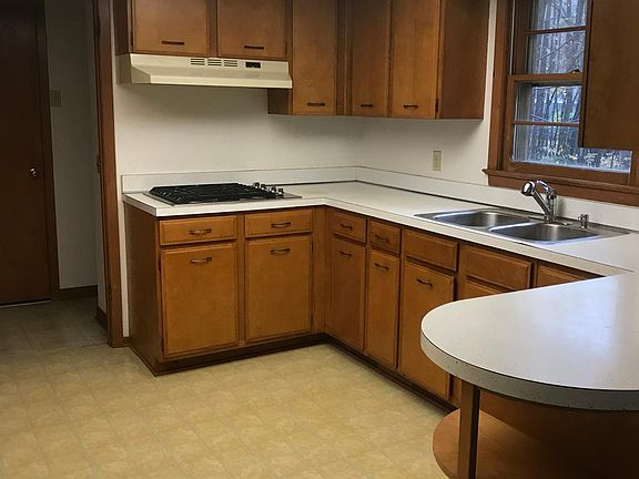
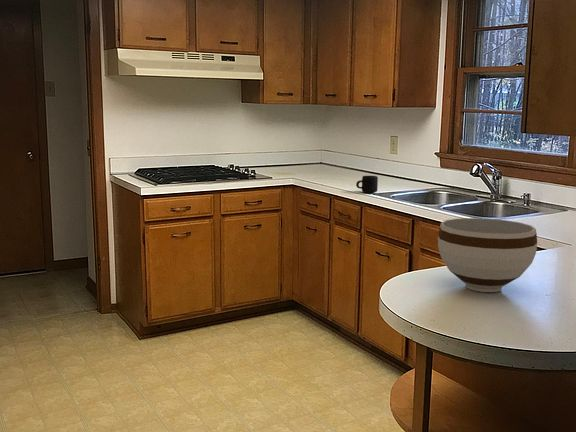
+ mug (366, 184)
+ bowl (485, 256)
